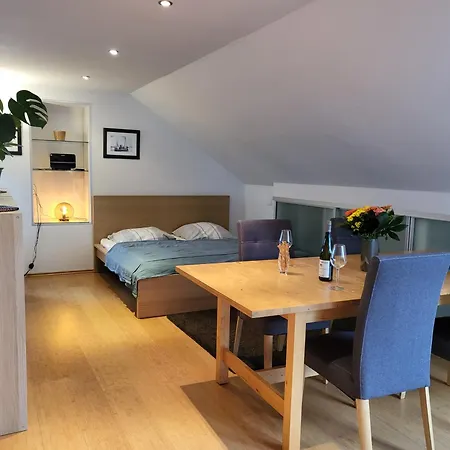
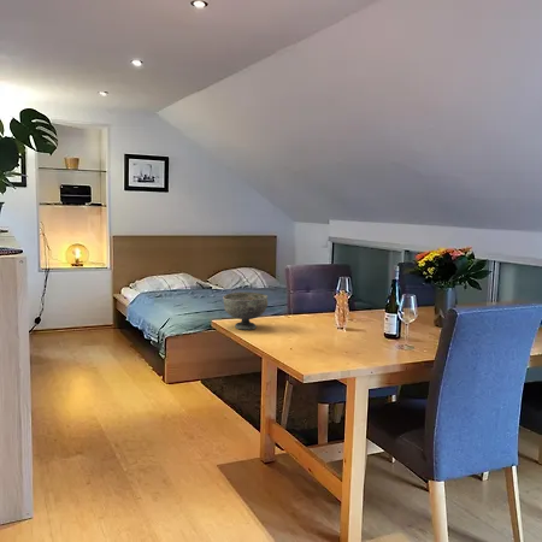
+ bowl (245, 311)
